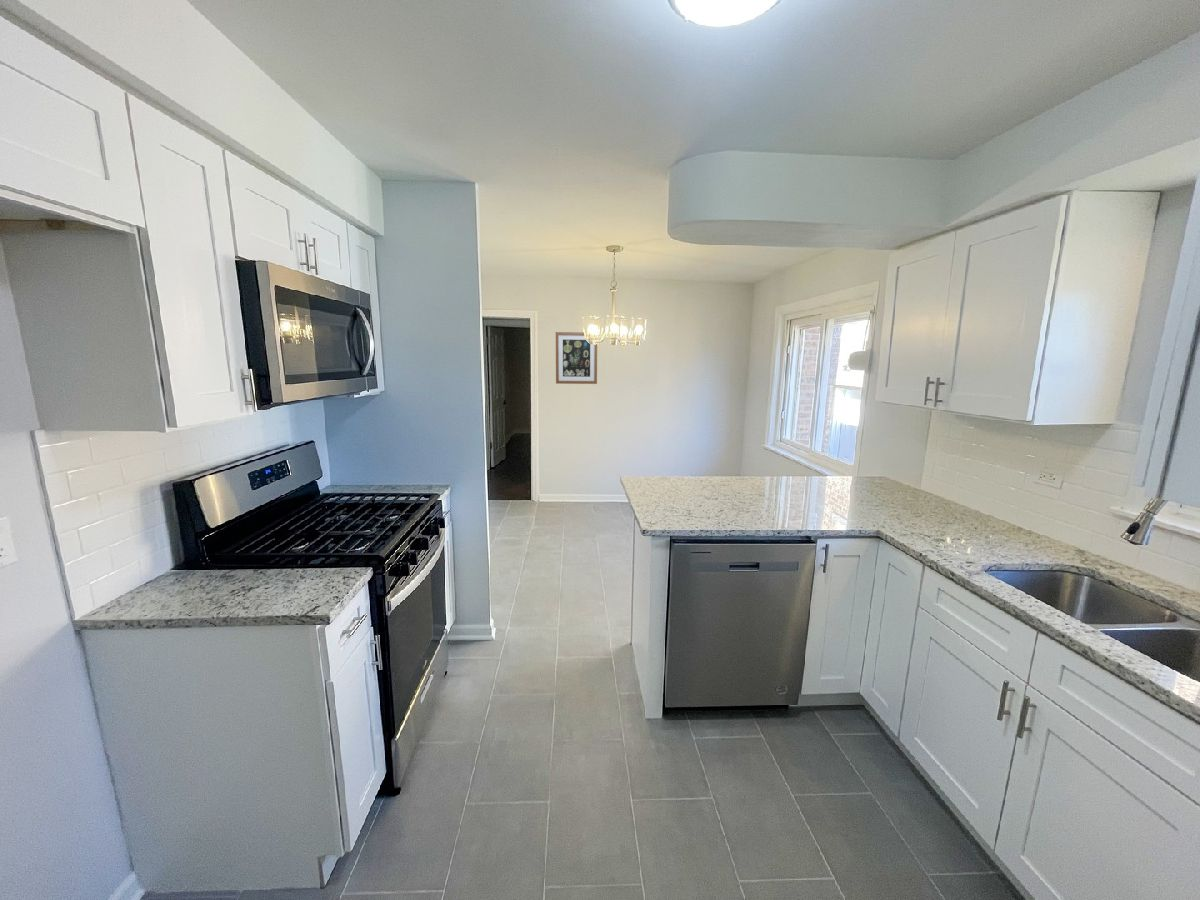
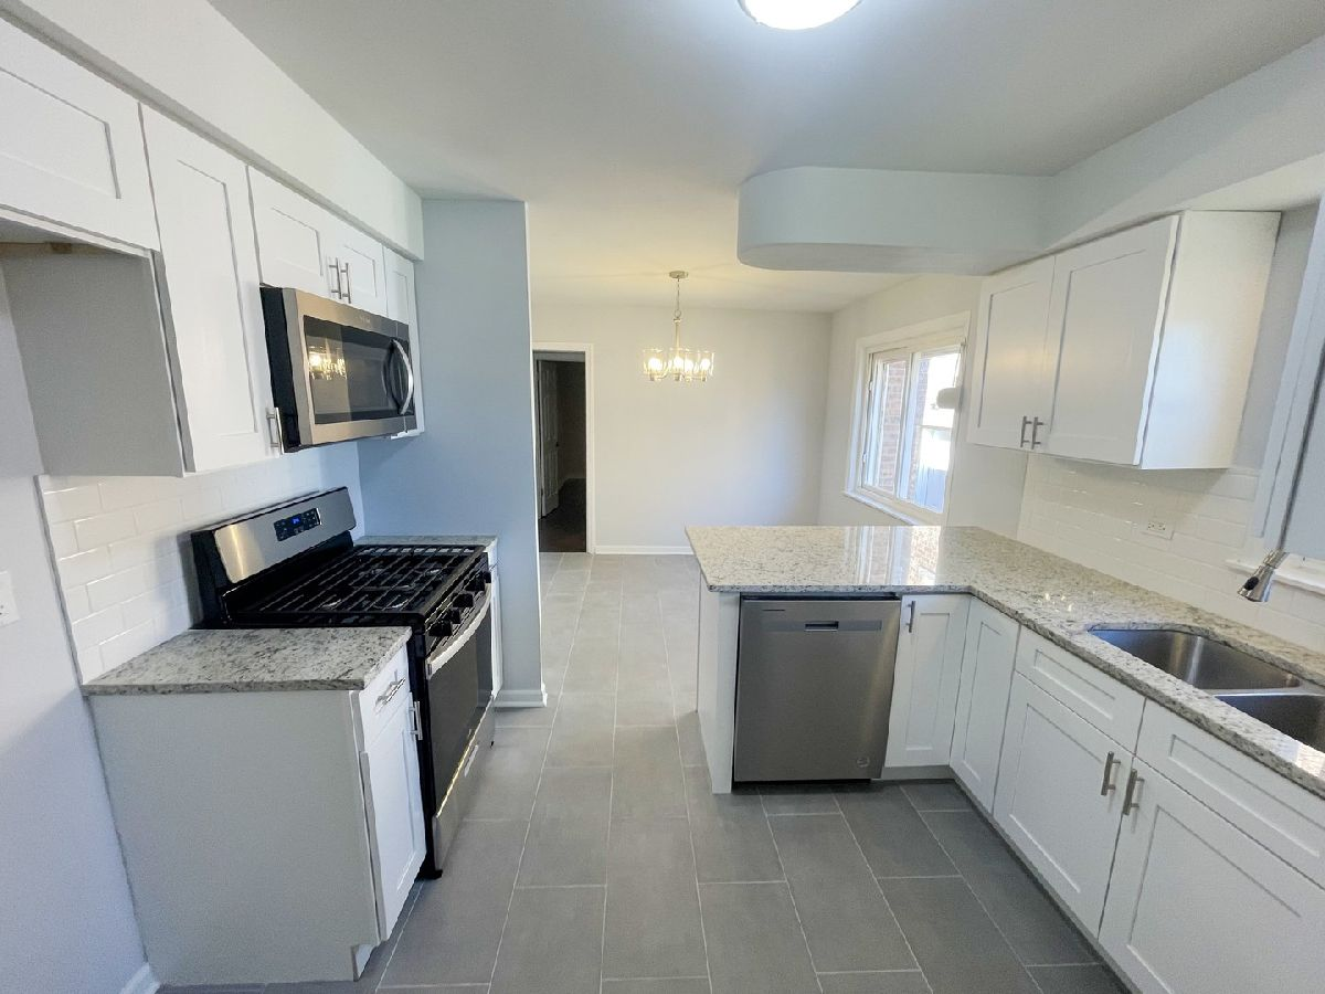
- wall art (576, 358)
